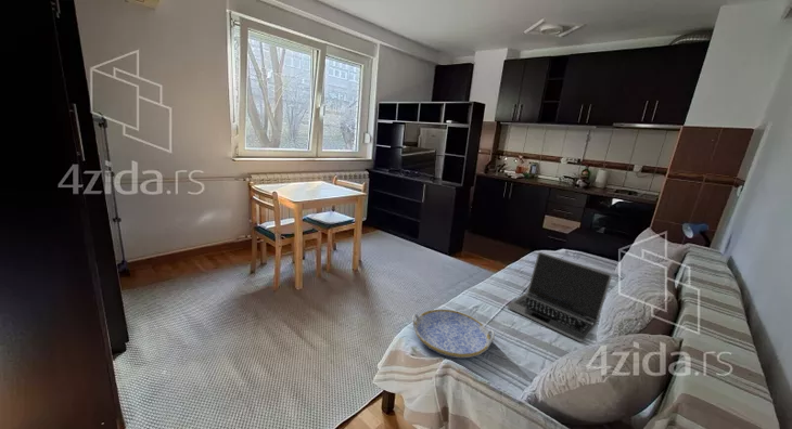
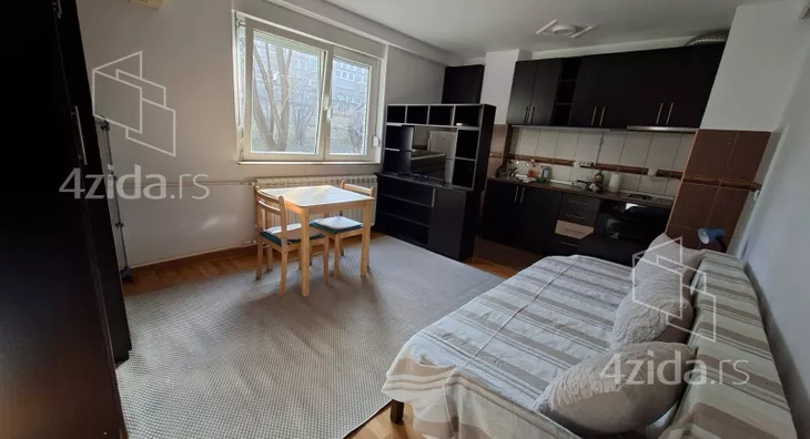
- serving tray (451, 330)
- laptop (558, 291)
